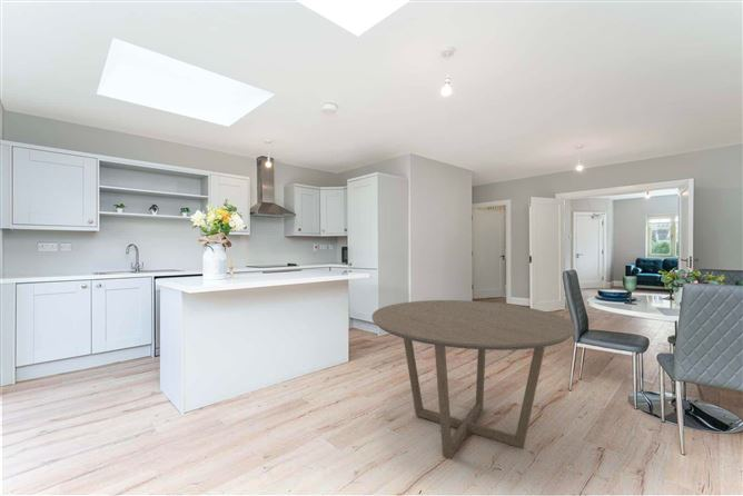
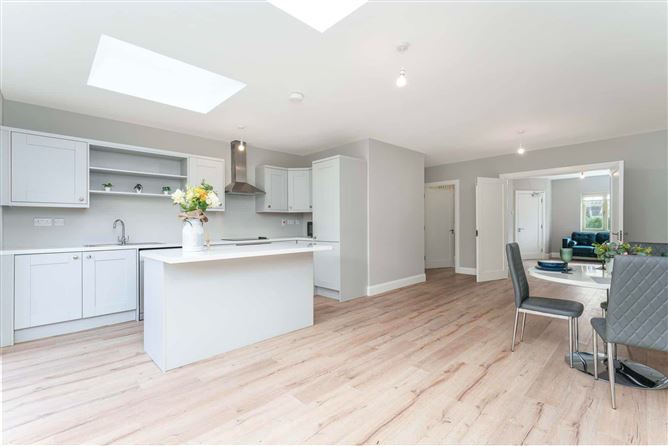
- dining table (477, 371)
